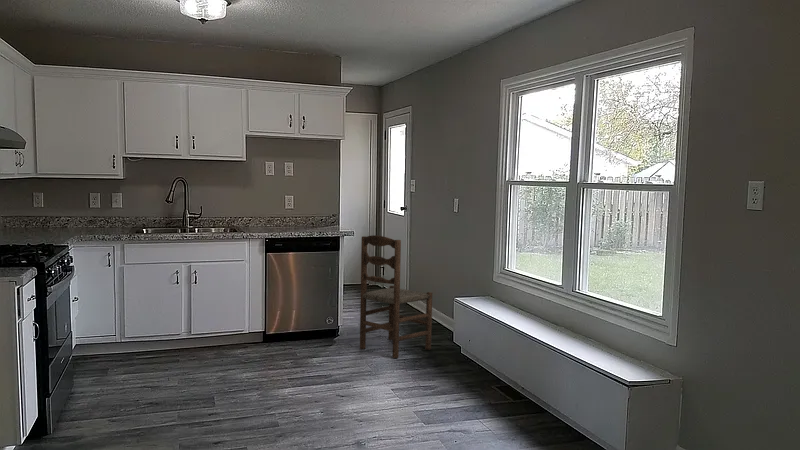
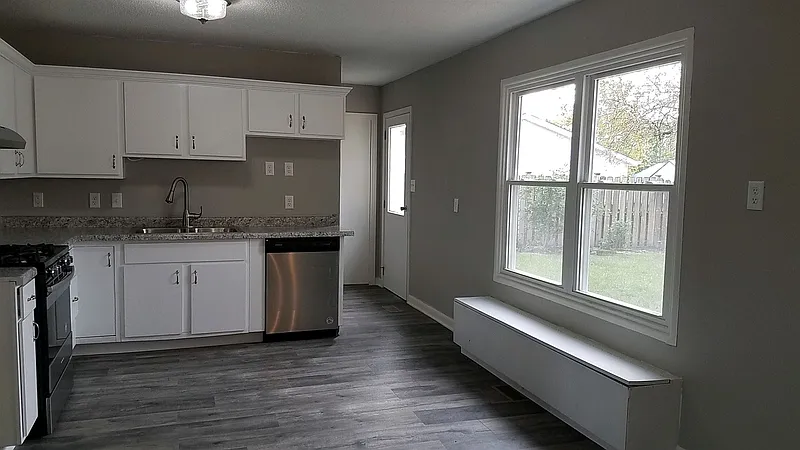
- dining chair (394, 291)
